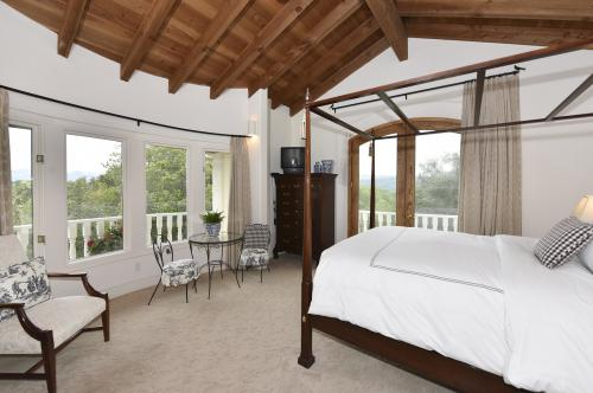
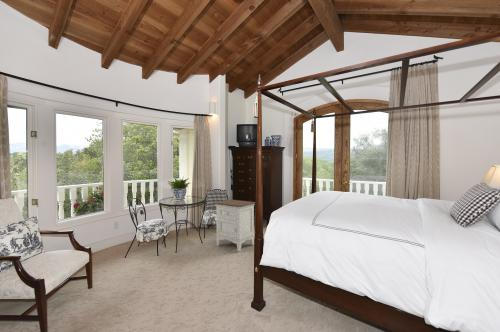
+ nightstand (234, 223)
